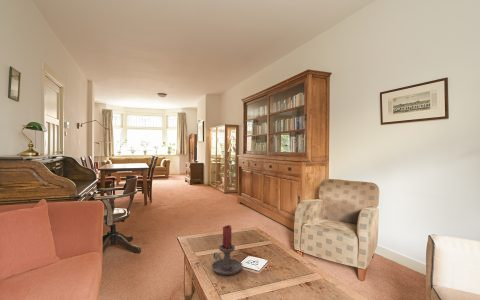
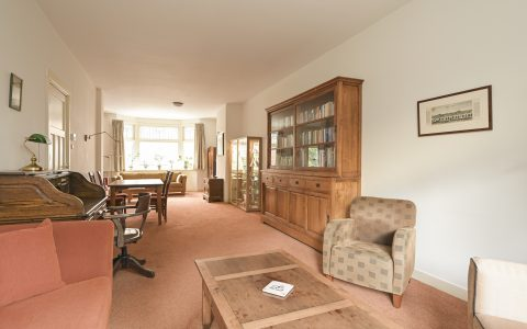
- candle holder (224, 246)
